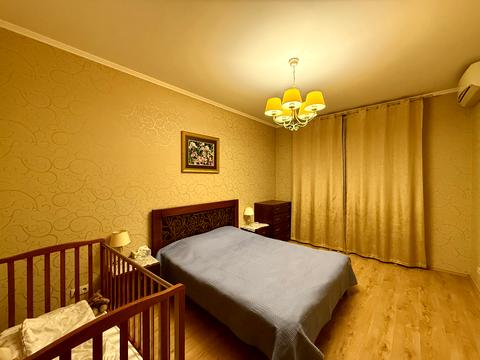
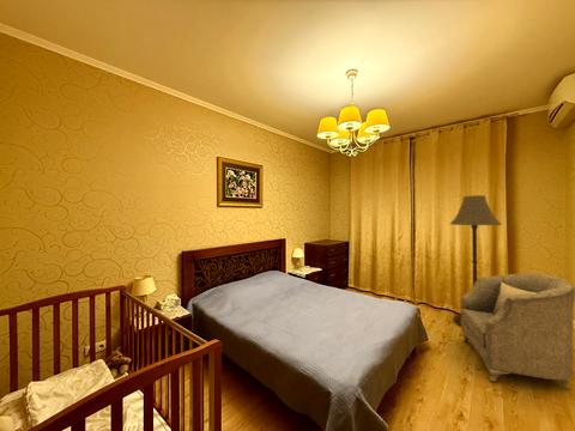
+ armchair (515, 320)
+ floor lamp (474, 260)
